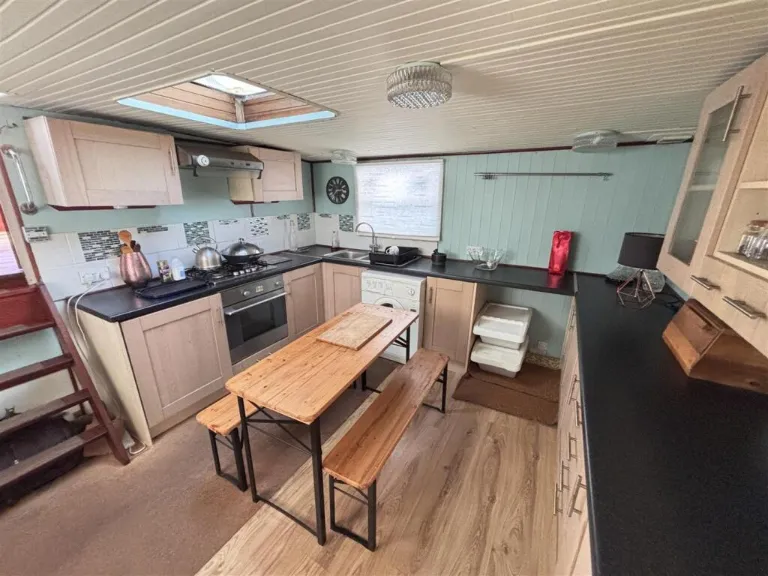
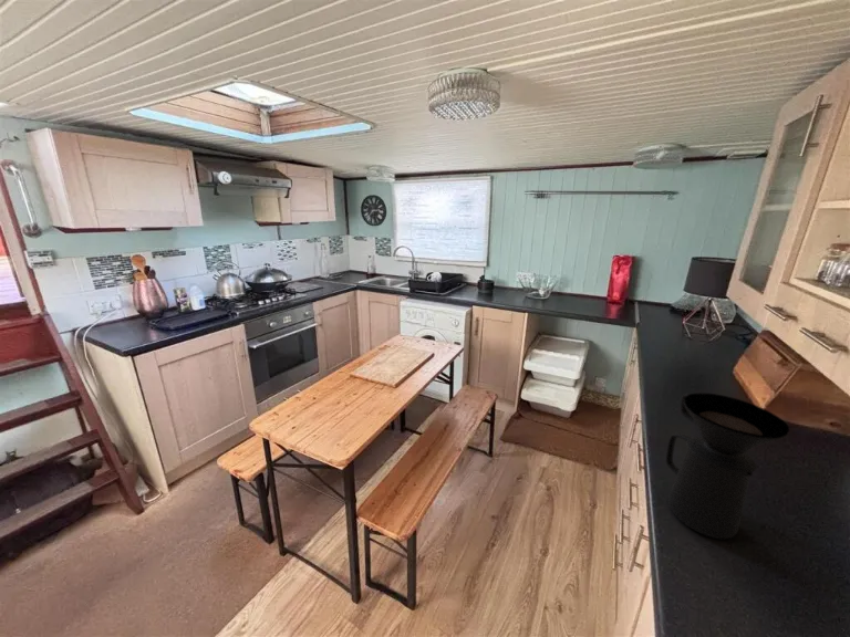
+ coffee maker (715, 467)
